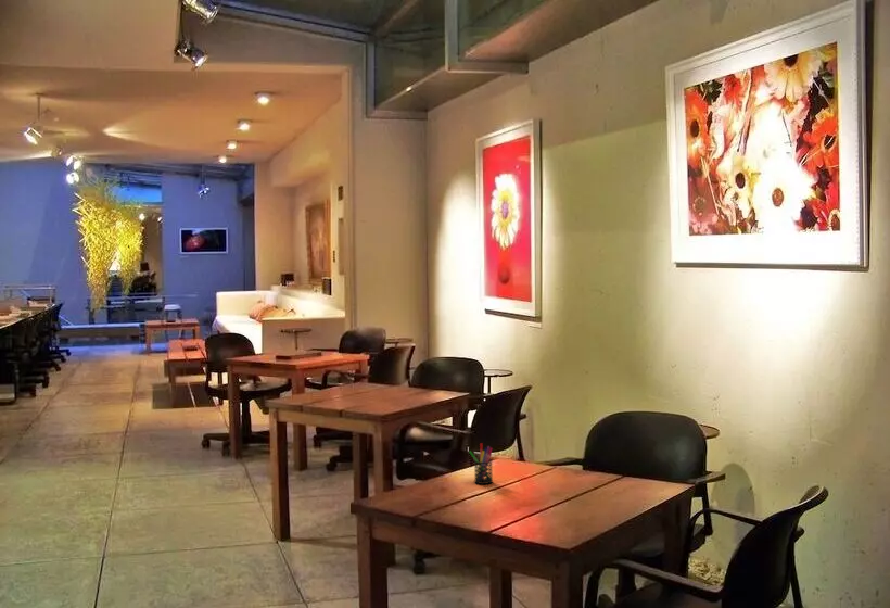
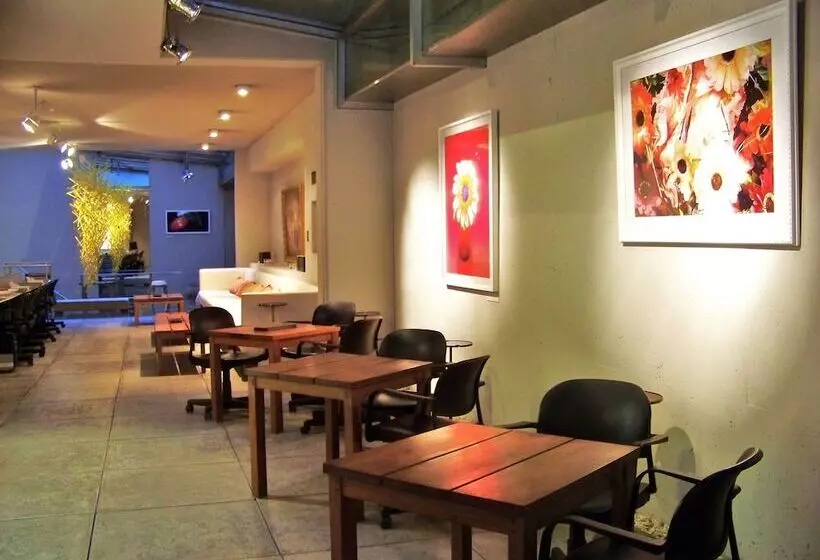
- pen holder (481, 463)
